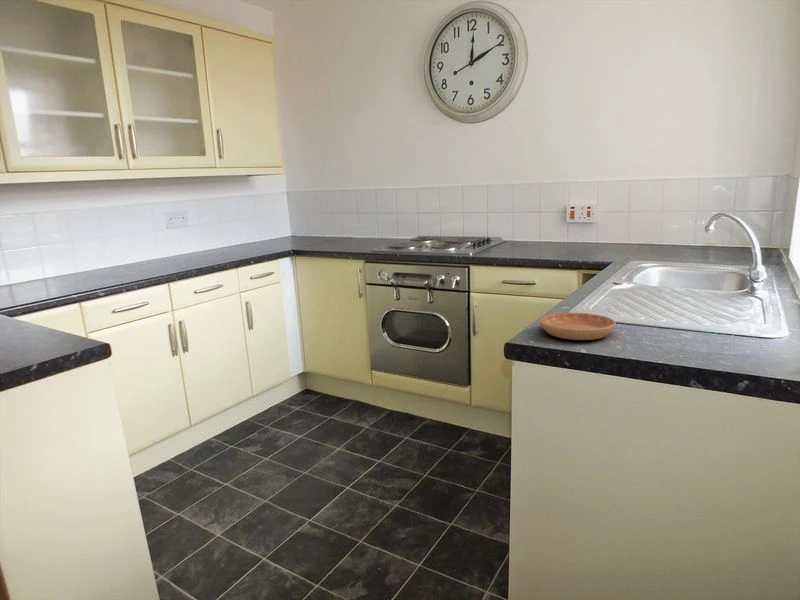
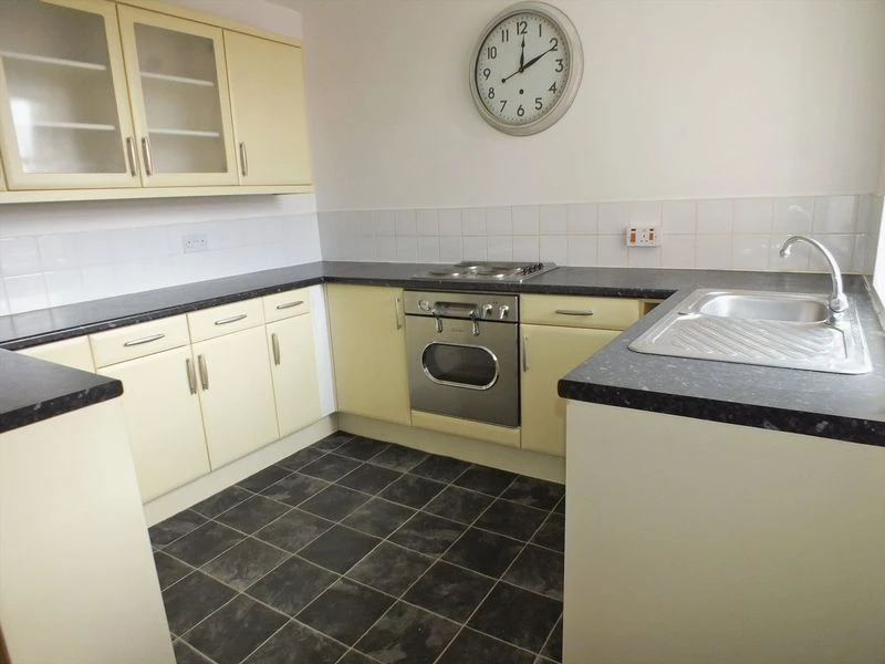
- saucer (576, 326)
